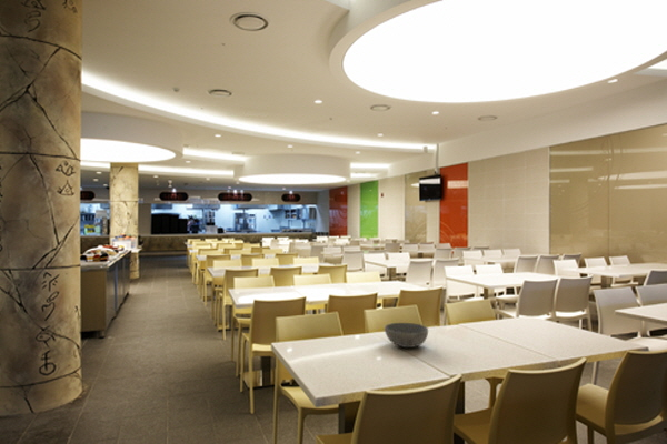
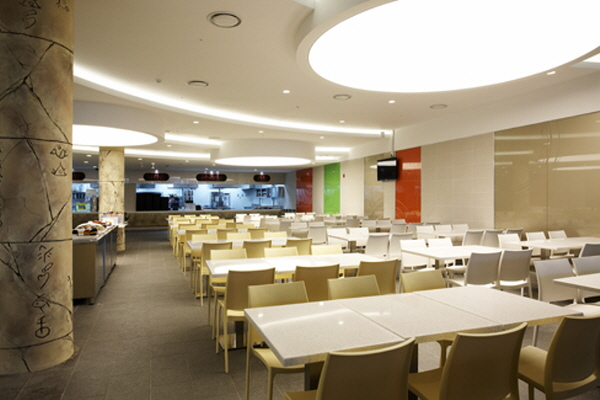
- bowl (406, 335)
